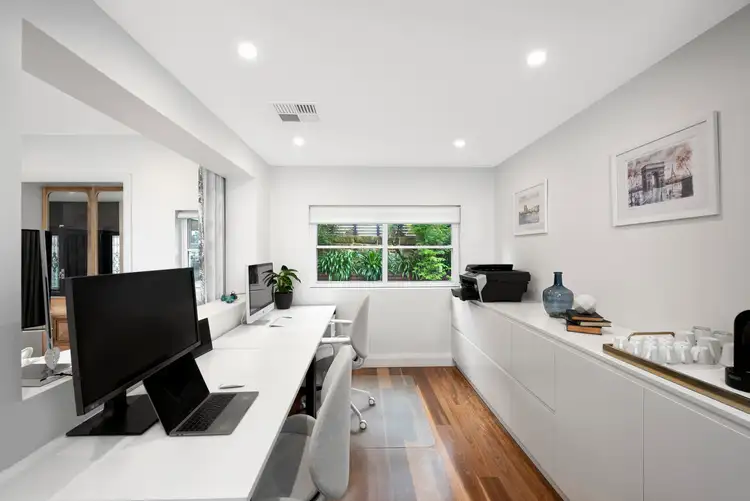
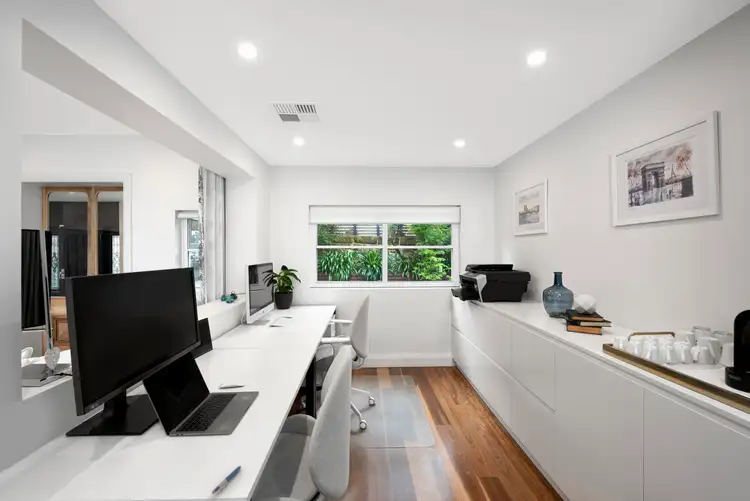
+ pen (228, 478)
